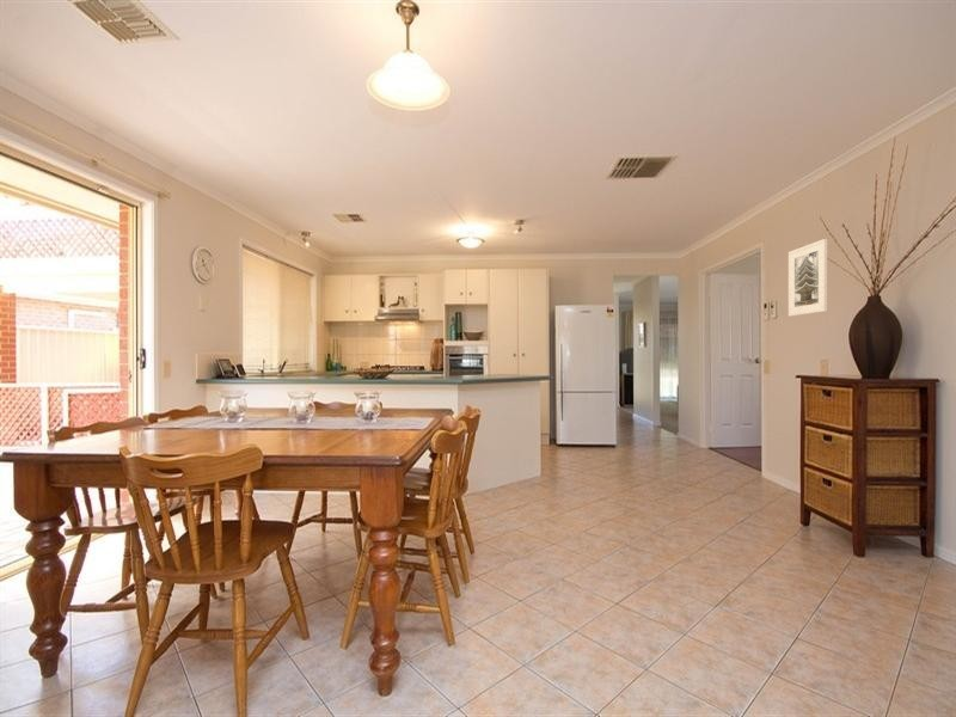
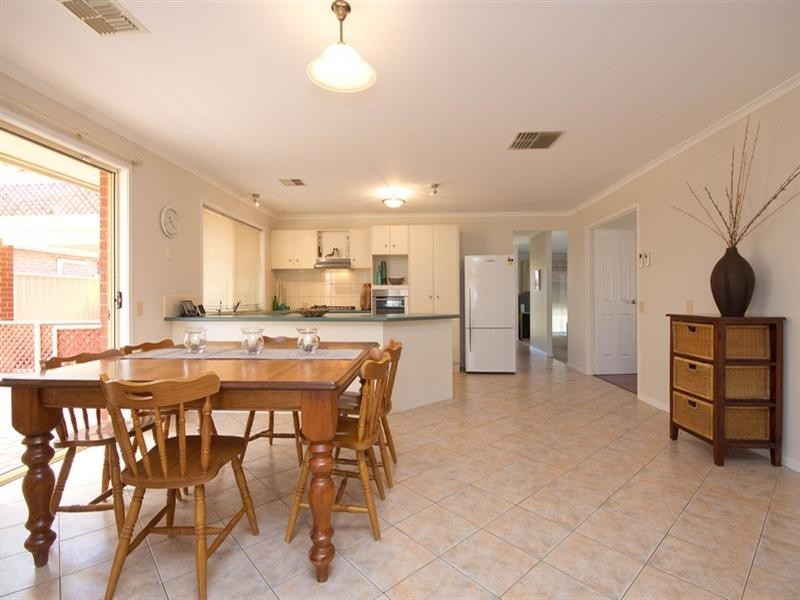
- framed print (807, 280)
